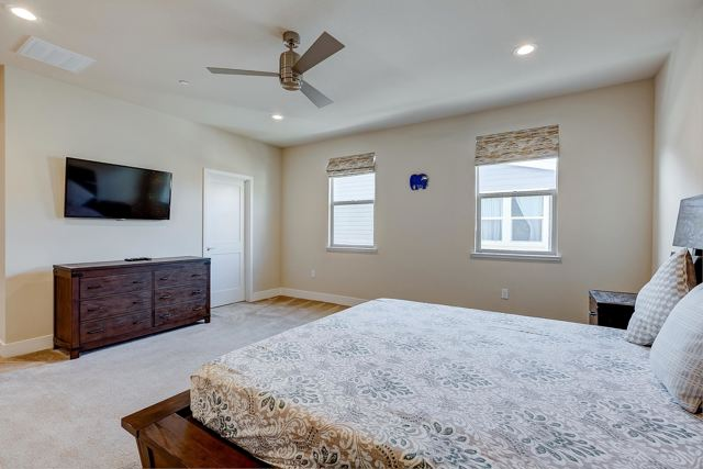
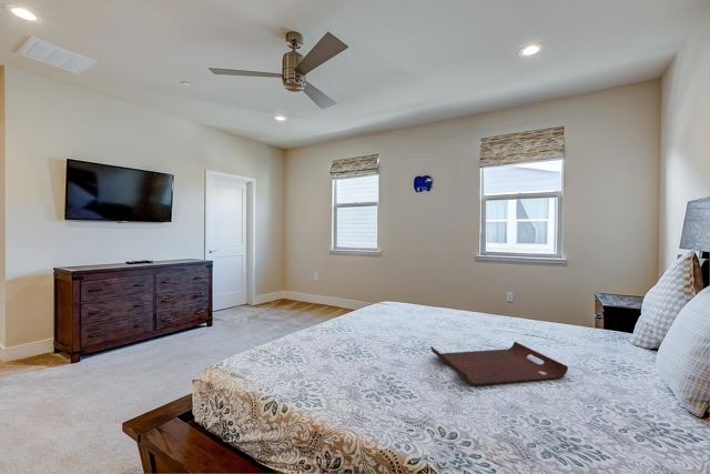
+ serving tray (494, 361)
